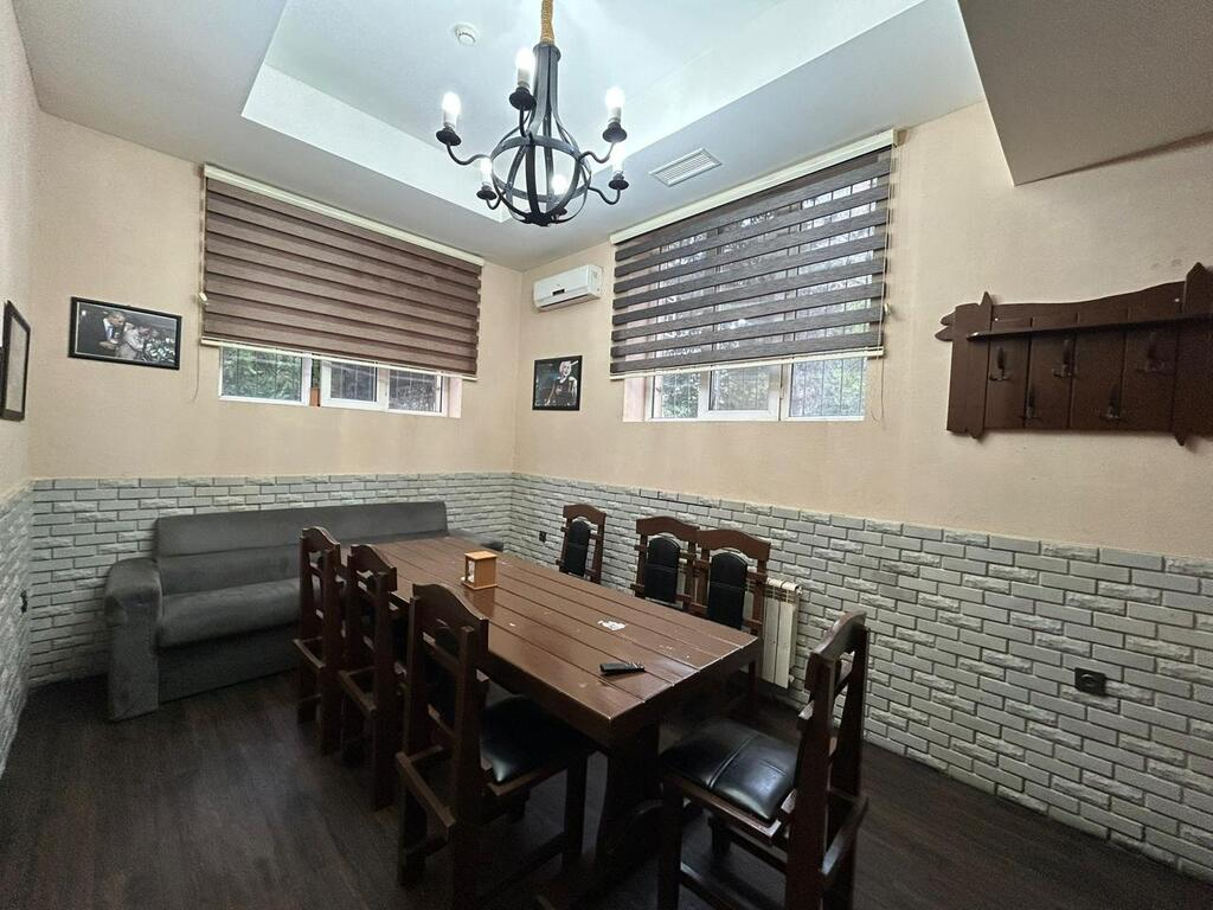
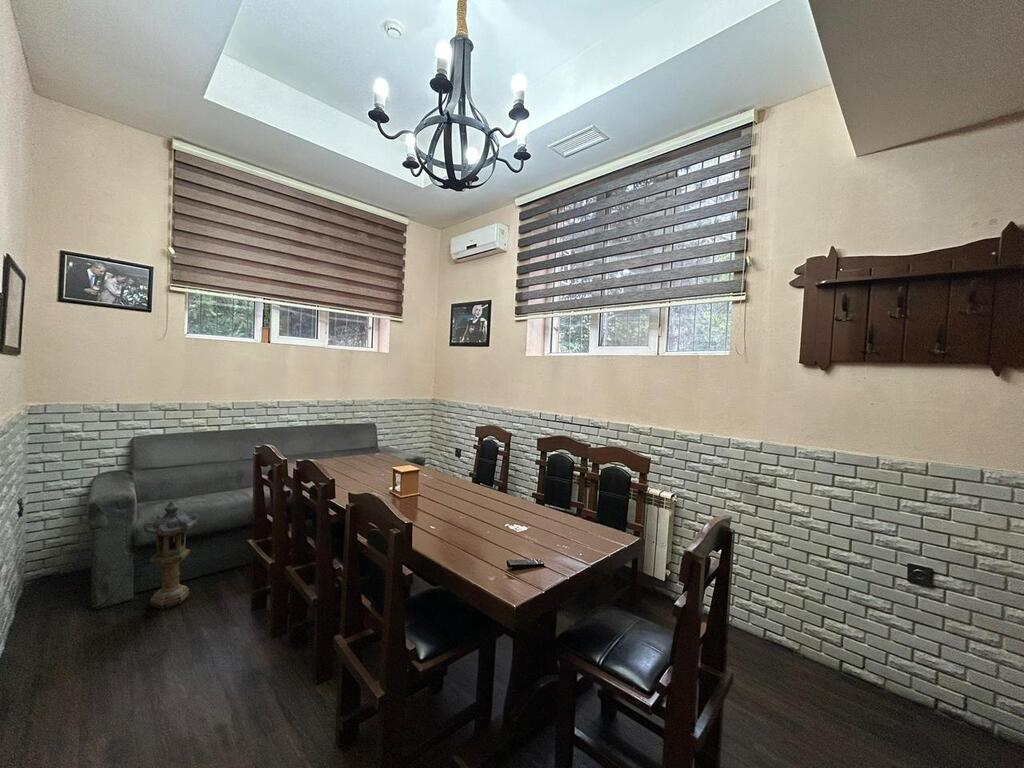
+ lantern (170, 550)
